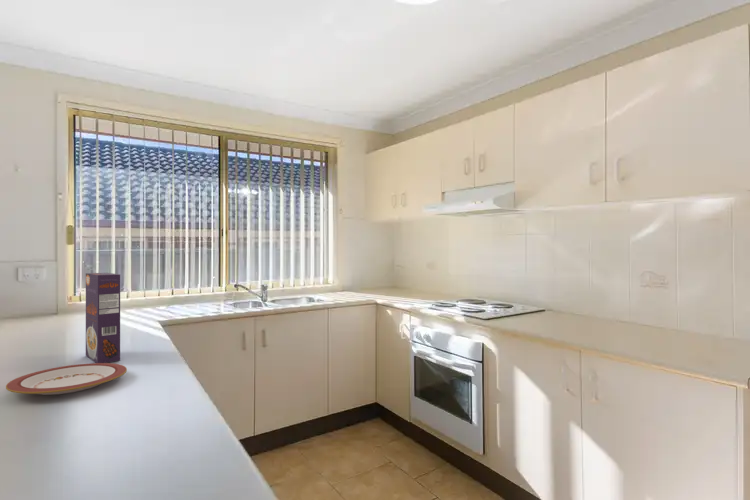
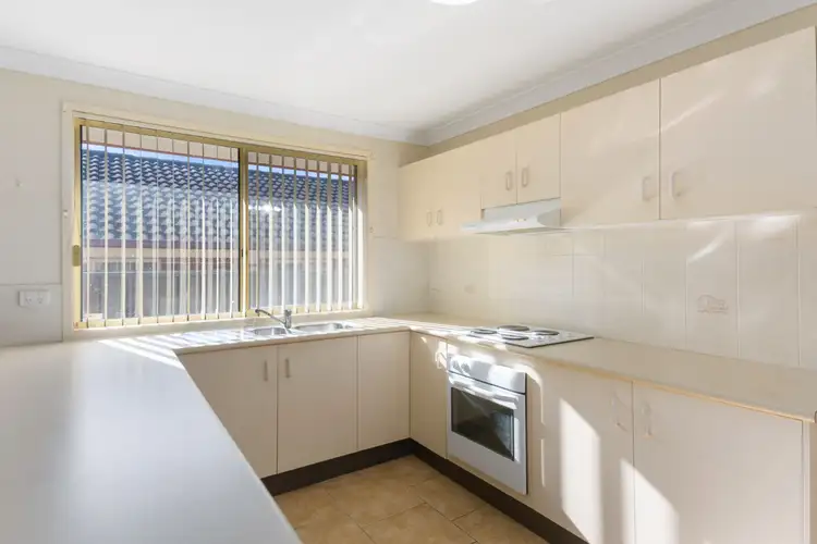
- plate (70, 379)
- cereal box (102, 315)
